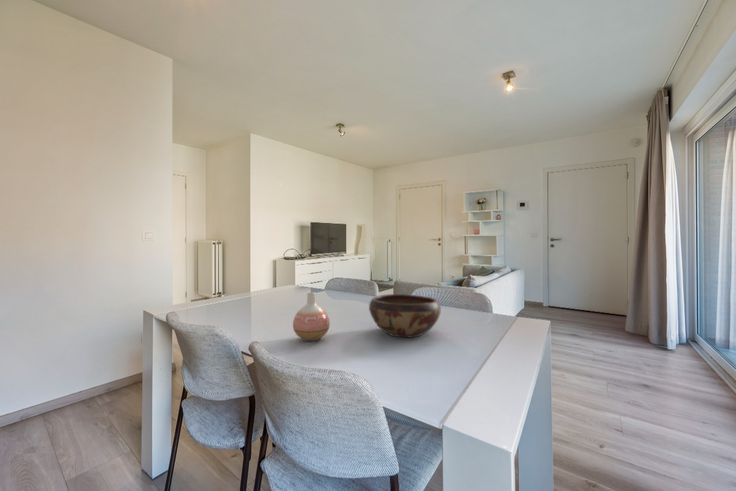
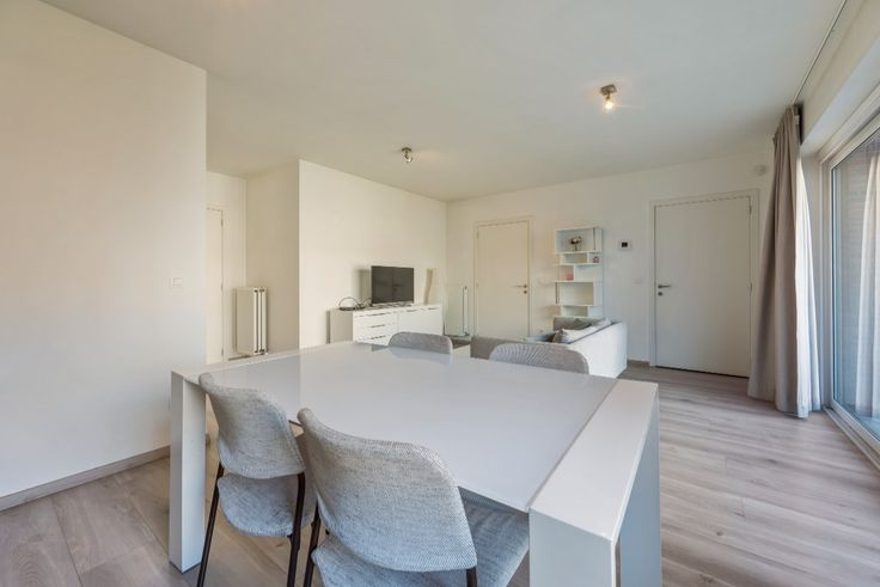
- decorative bowl (404, 315)
- vase (311, 315)
